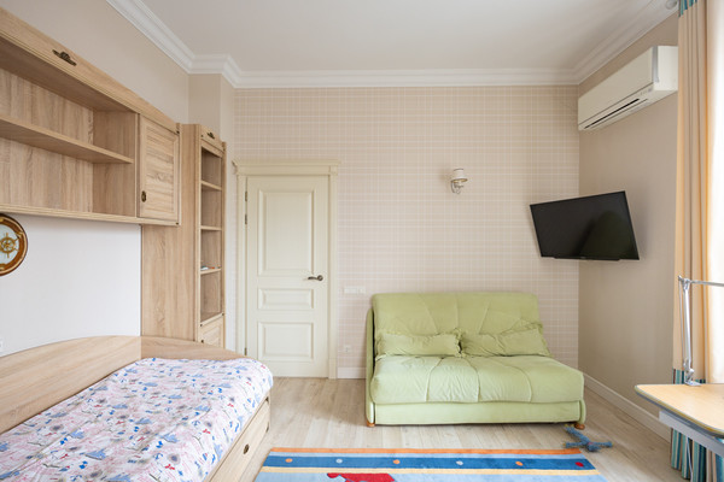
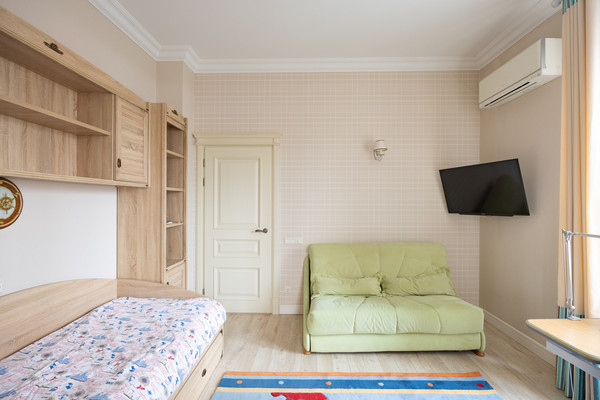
- plush toy (582, 436)
